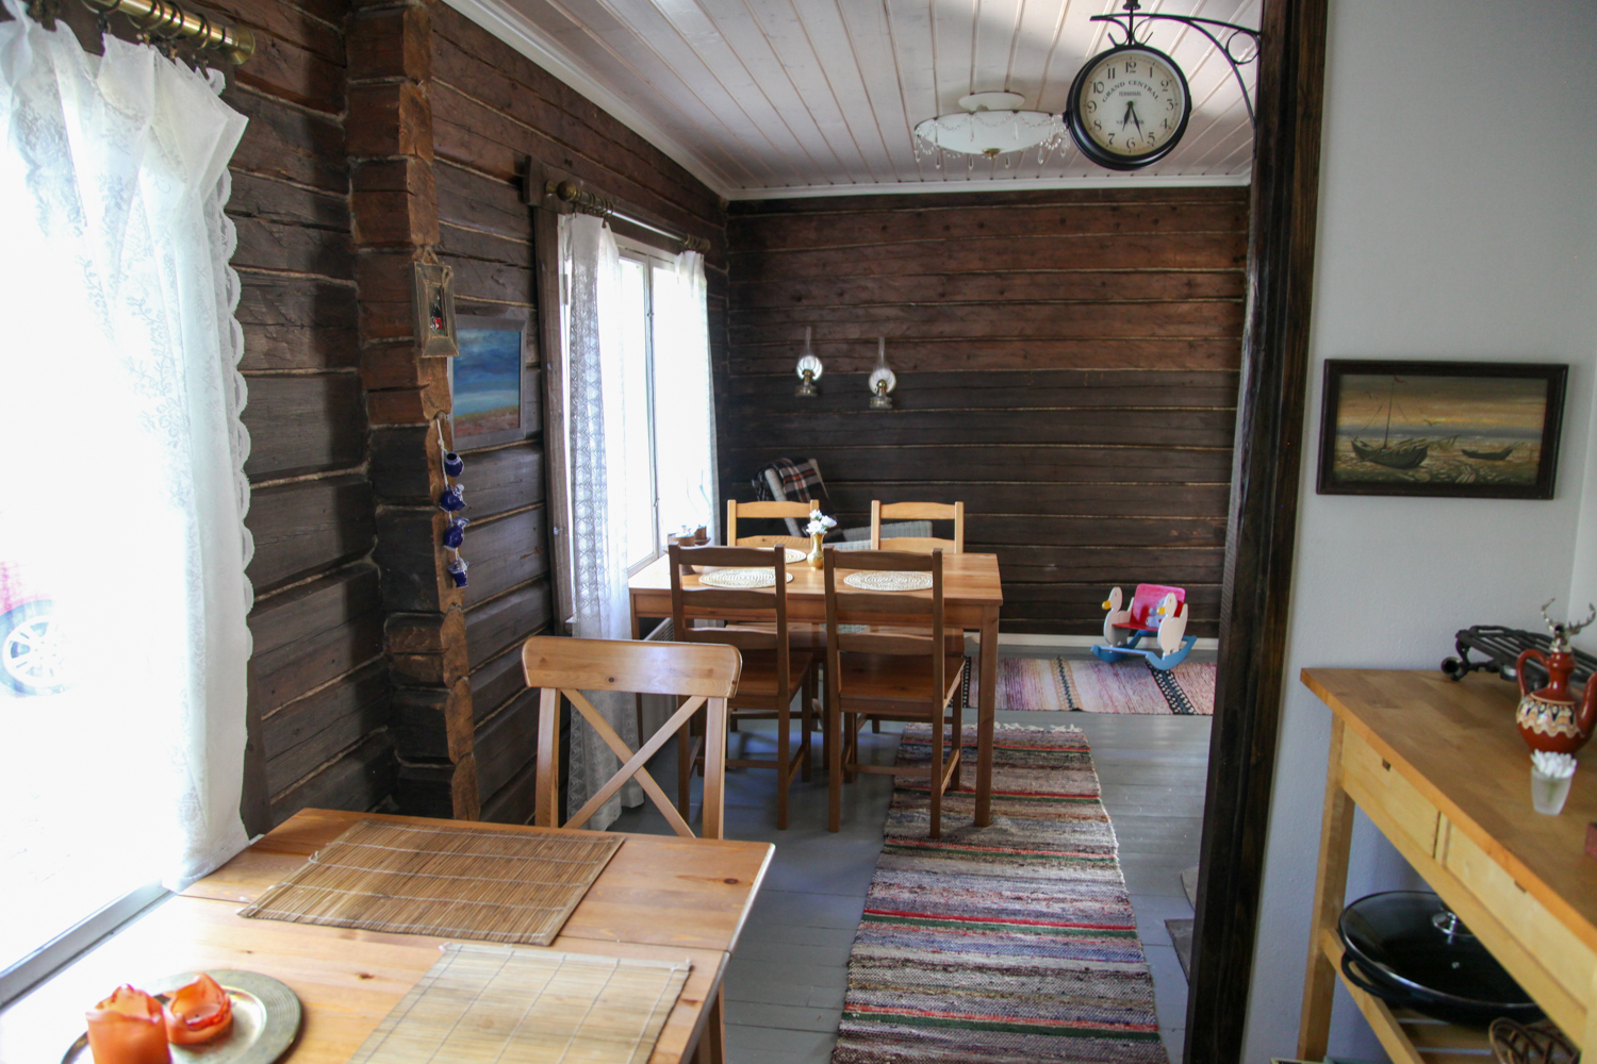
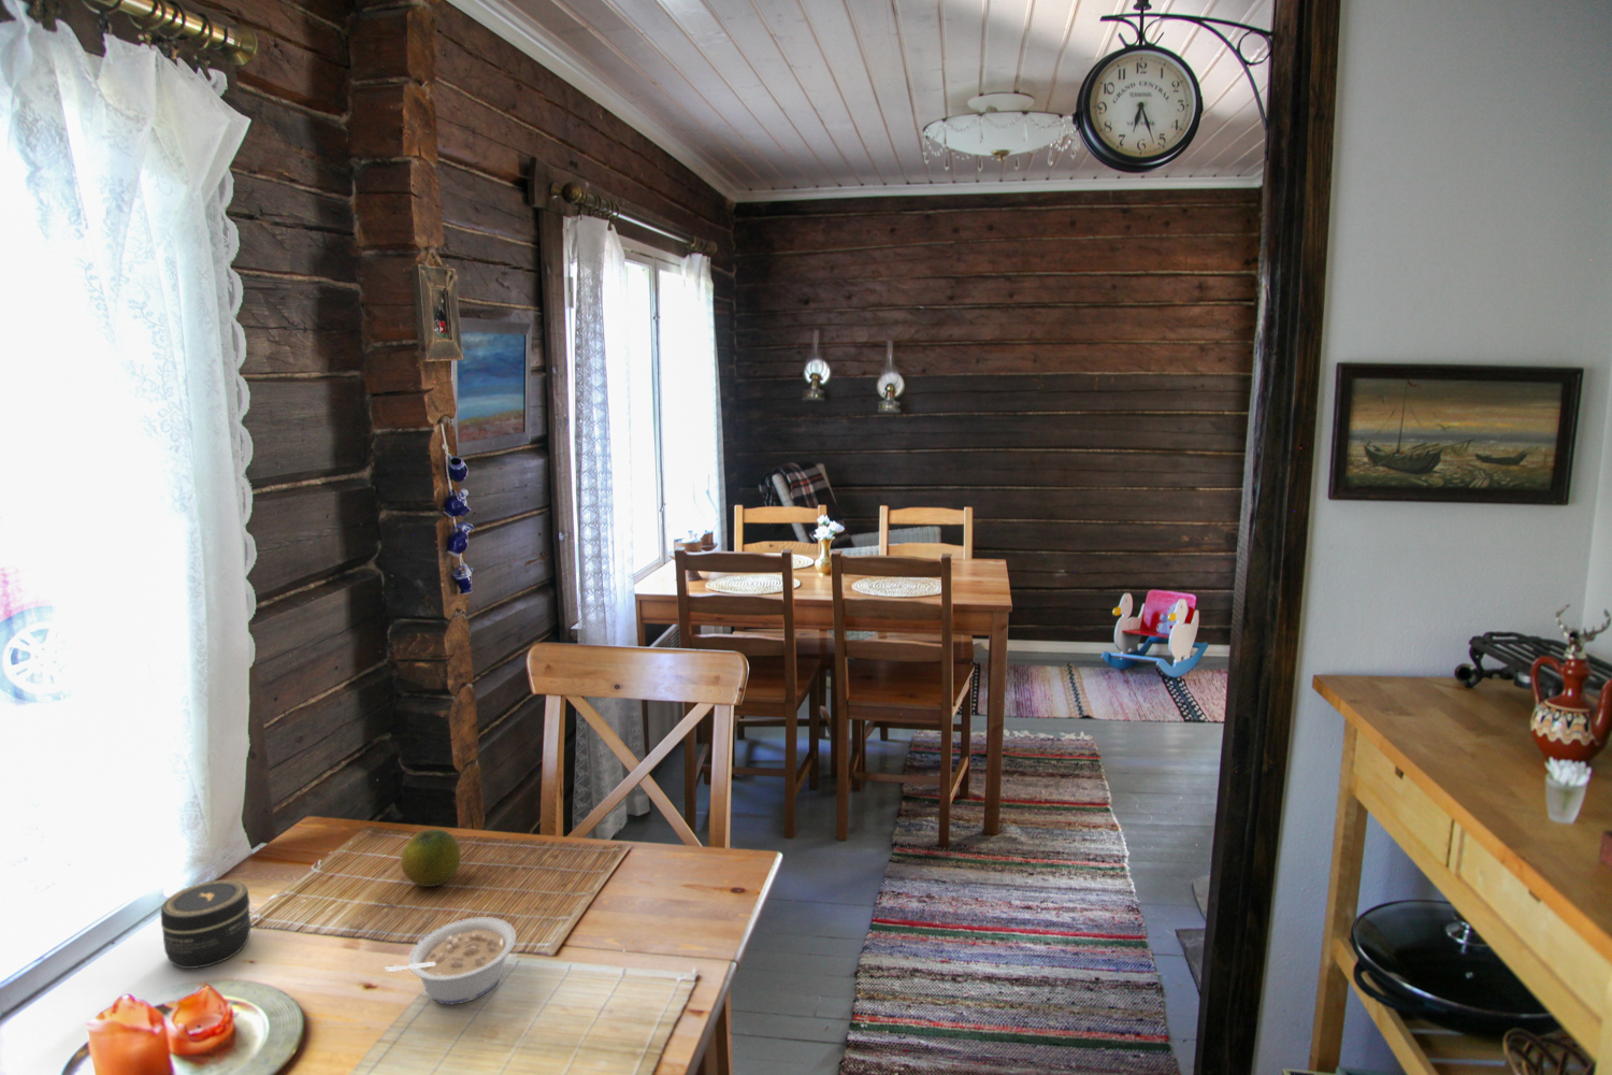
+ jar (207, 924)
+ fruit (431, 857)
+ legume (461, 962)
